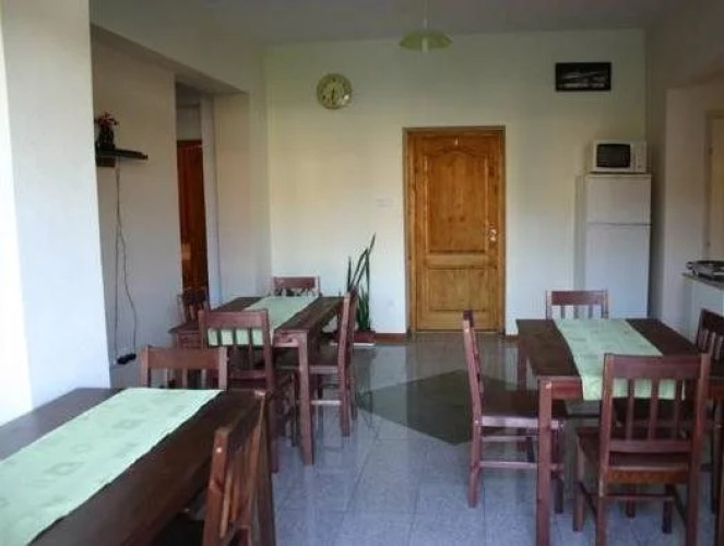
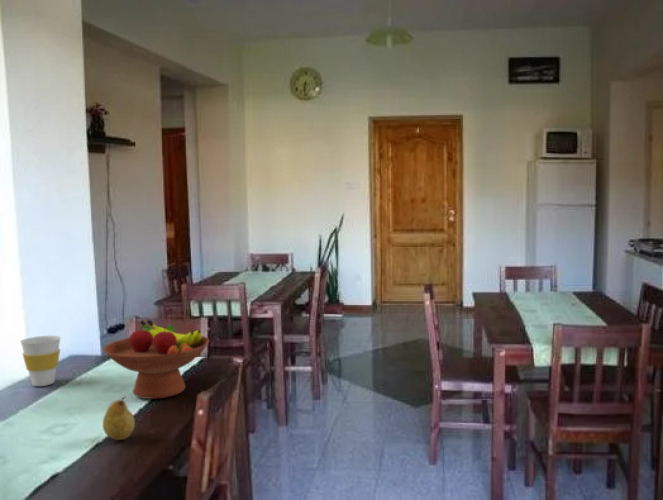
+ fruit (118, 416)
+ fruit bowl (158, 358)
+ cup (42, 361)
